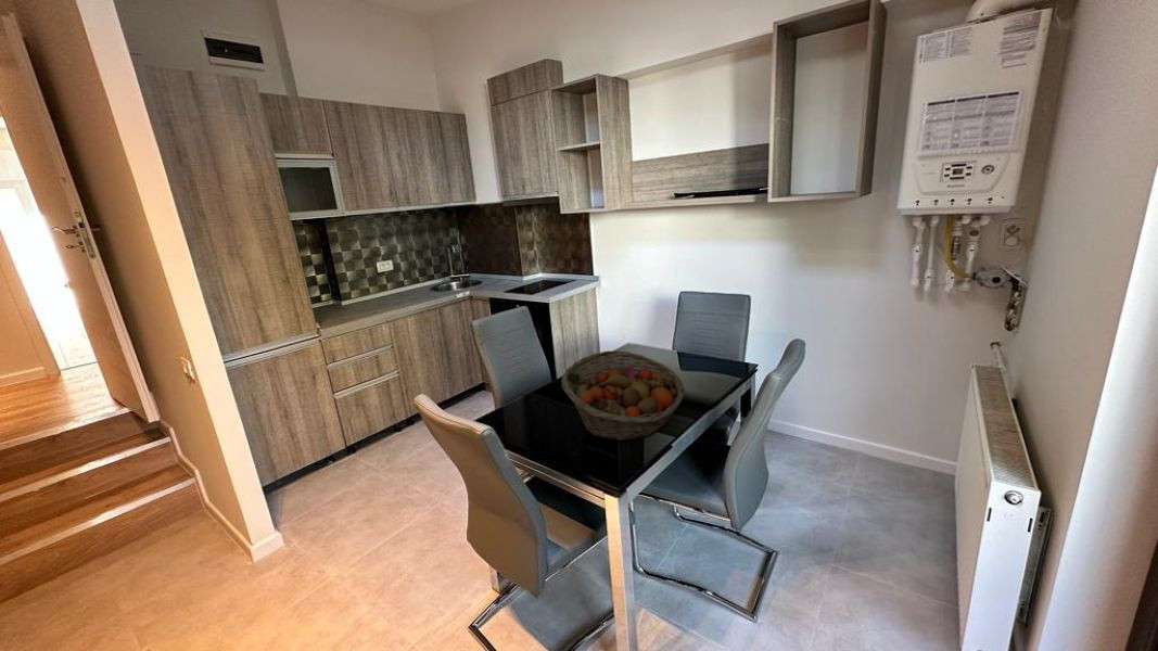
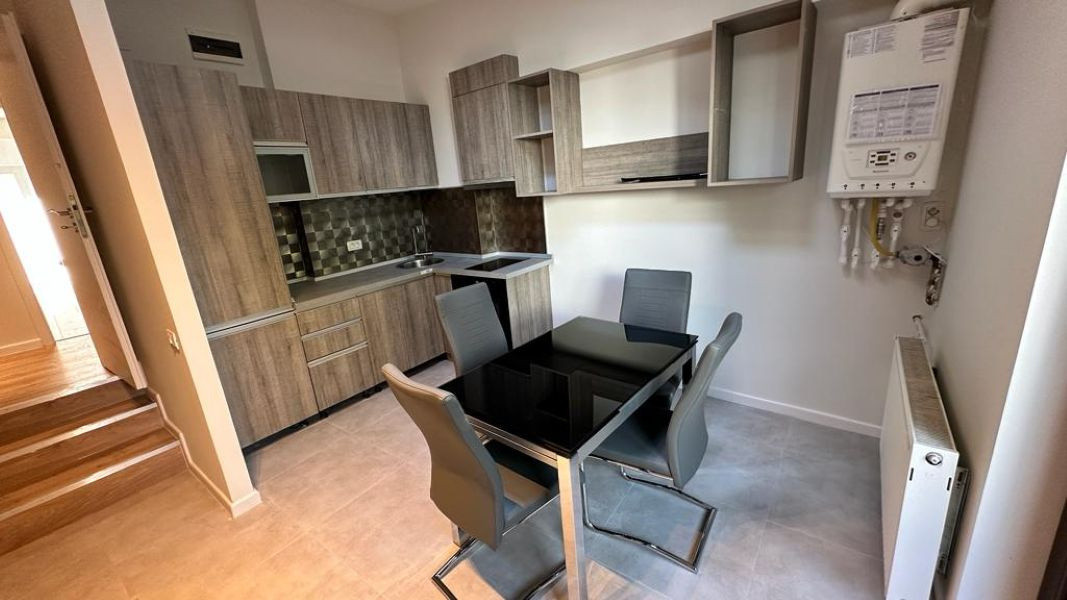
- fruit basket (624, 392)
